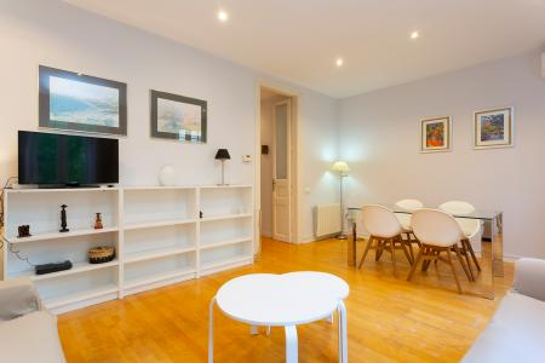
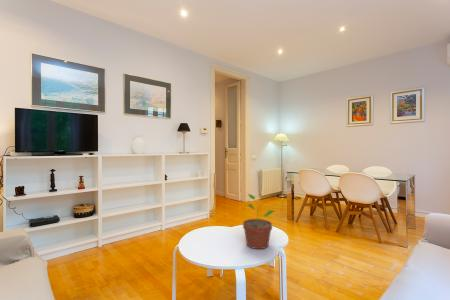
+ potted plant (257, 219)
